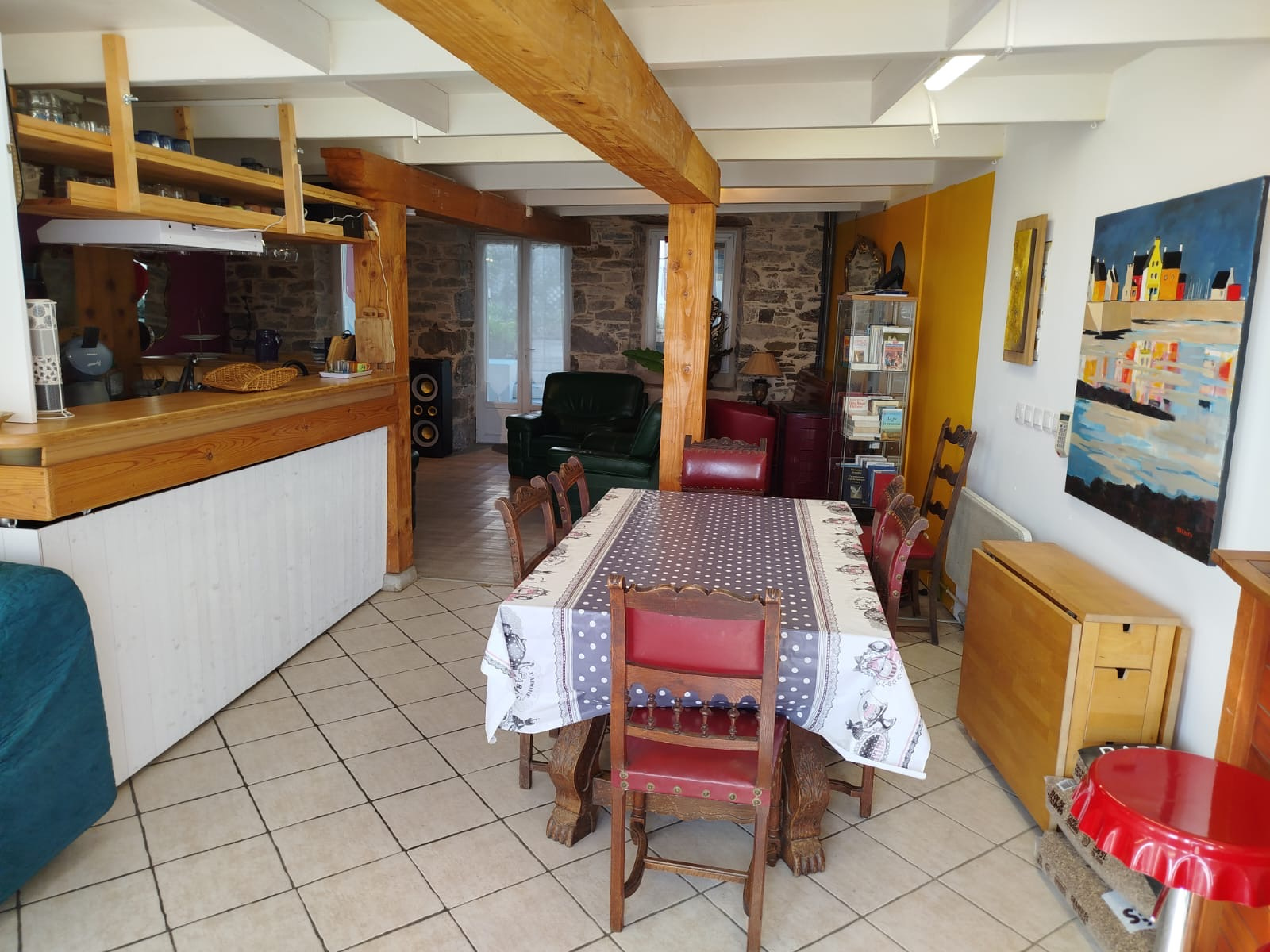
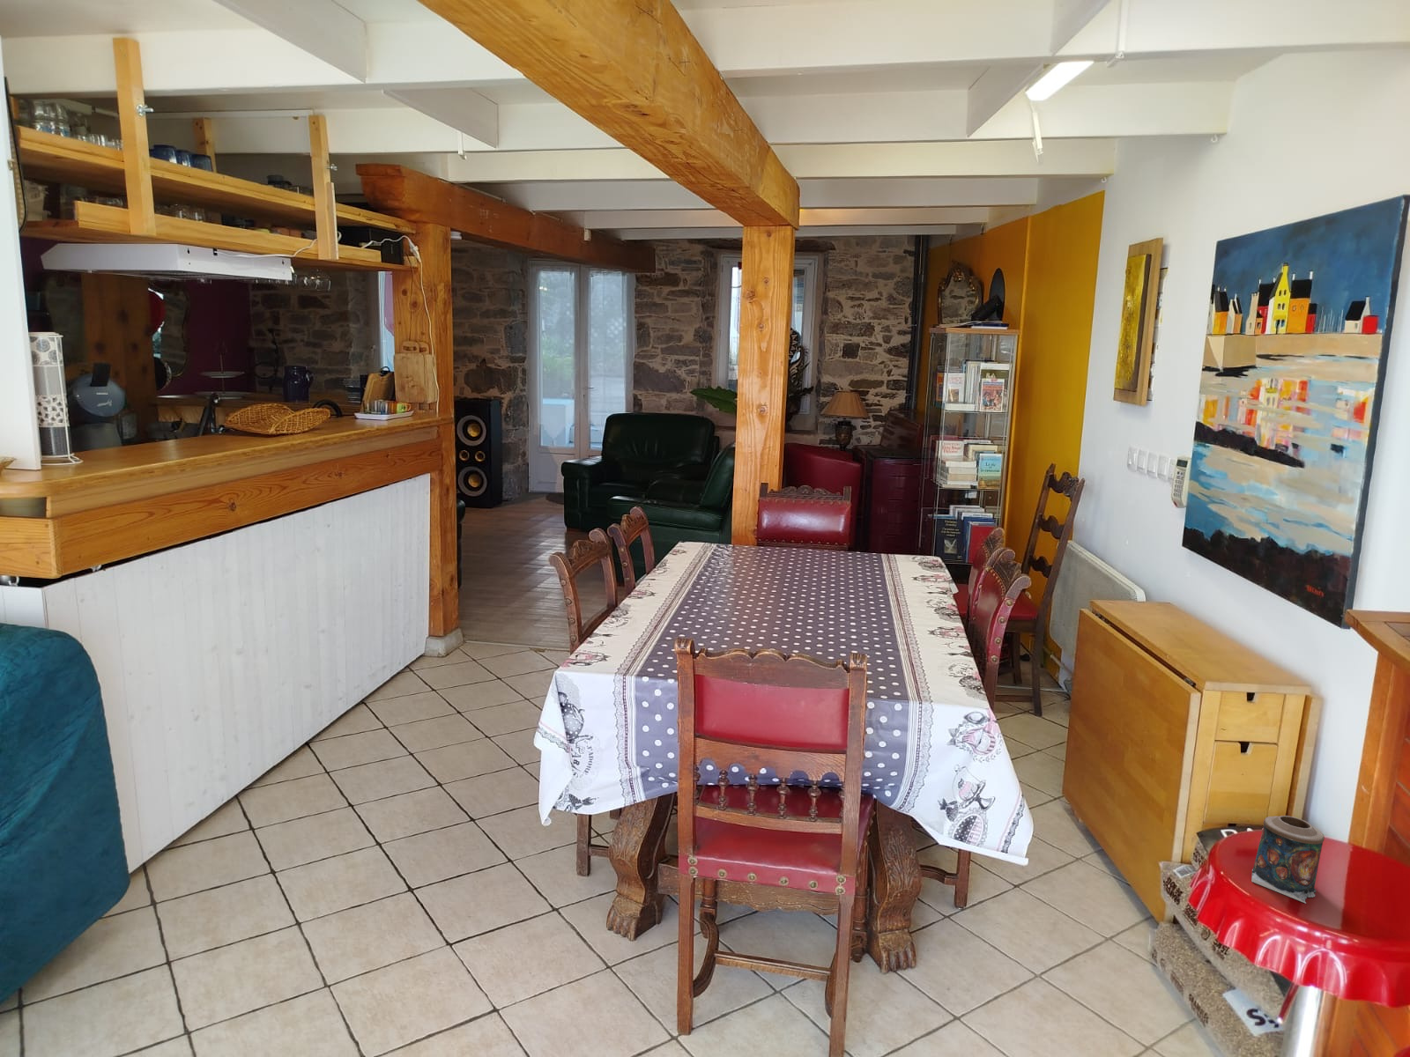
+ candle (1290, 855)
